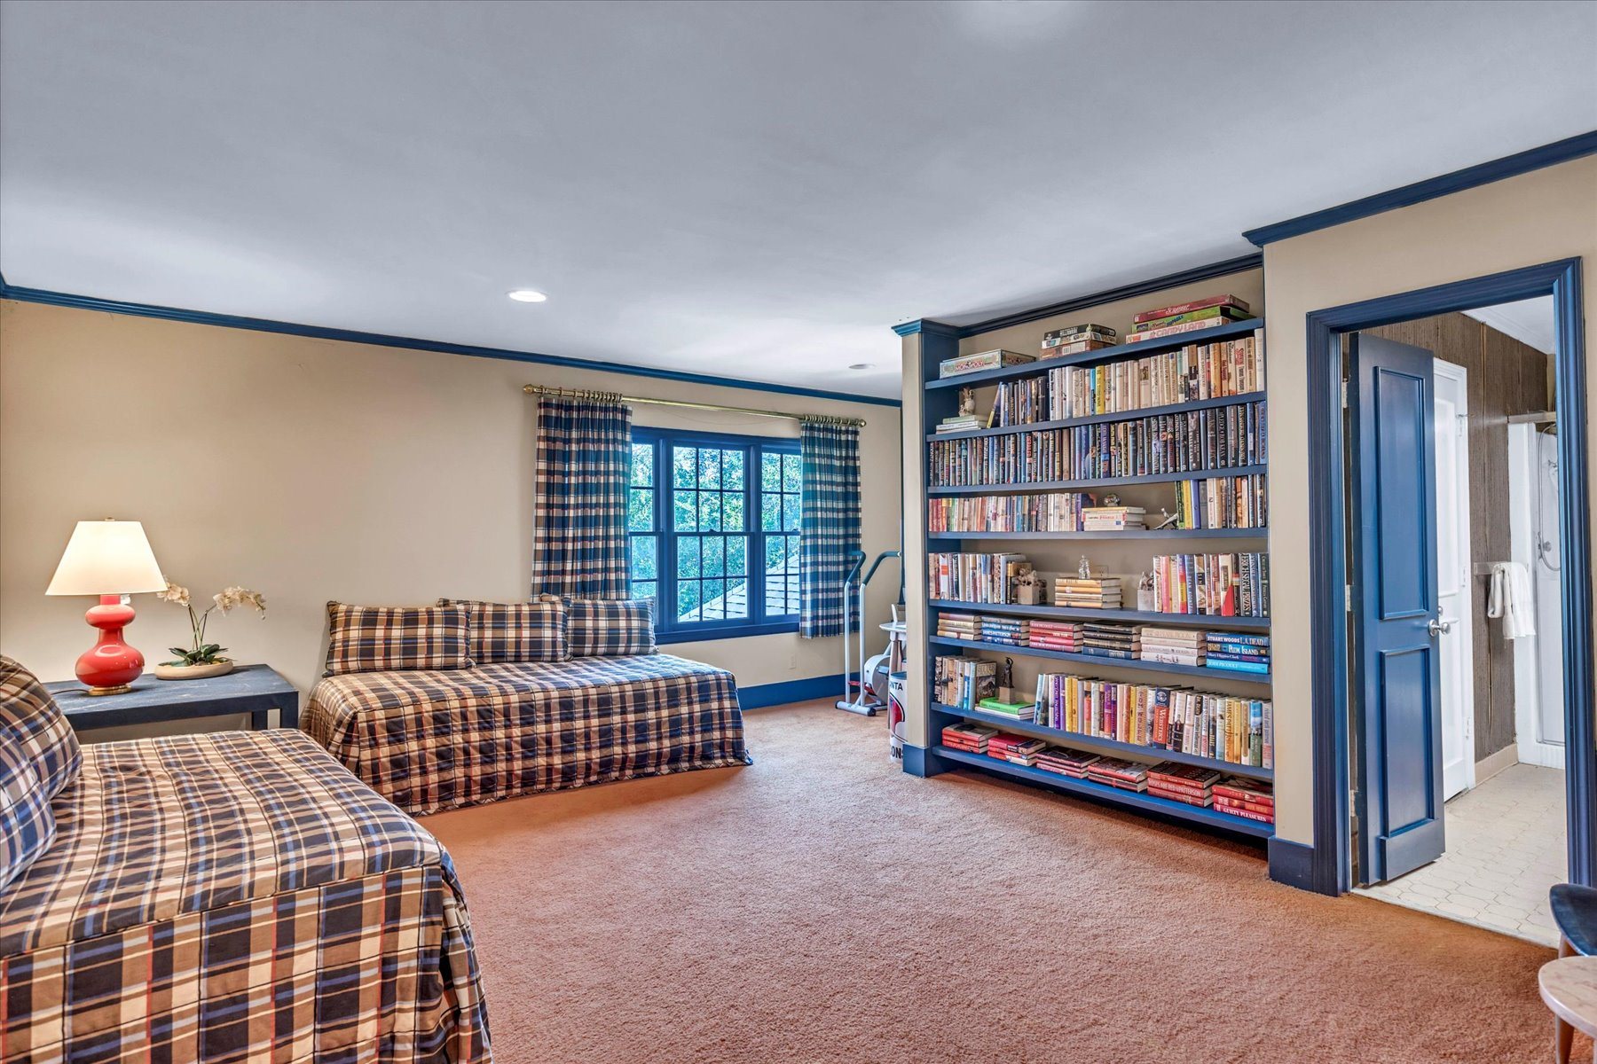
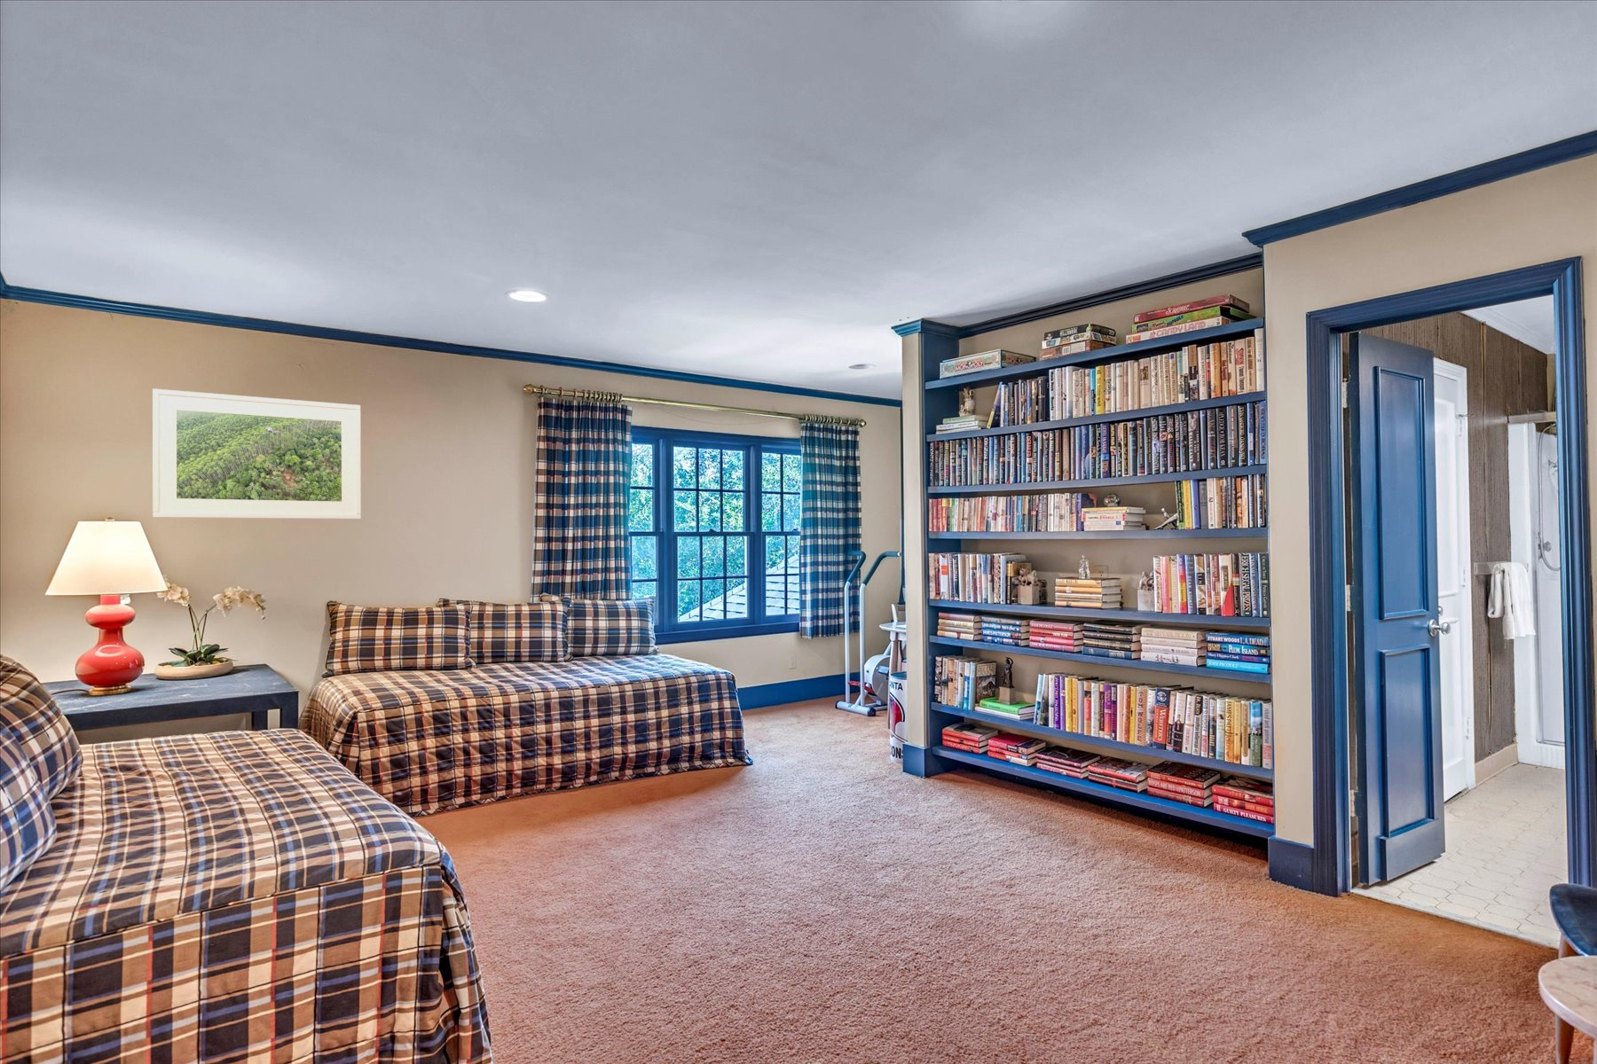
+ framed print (263, 457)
